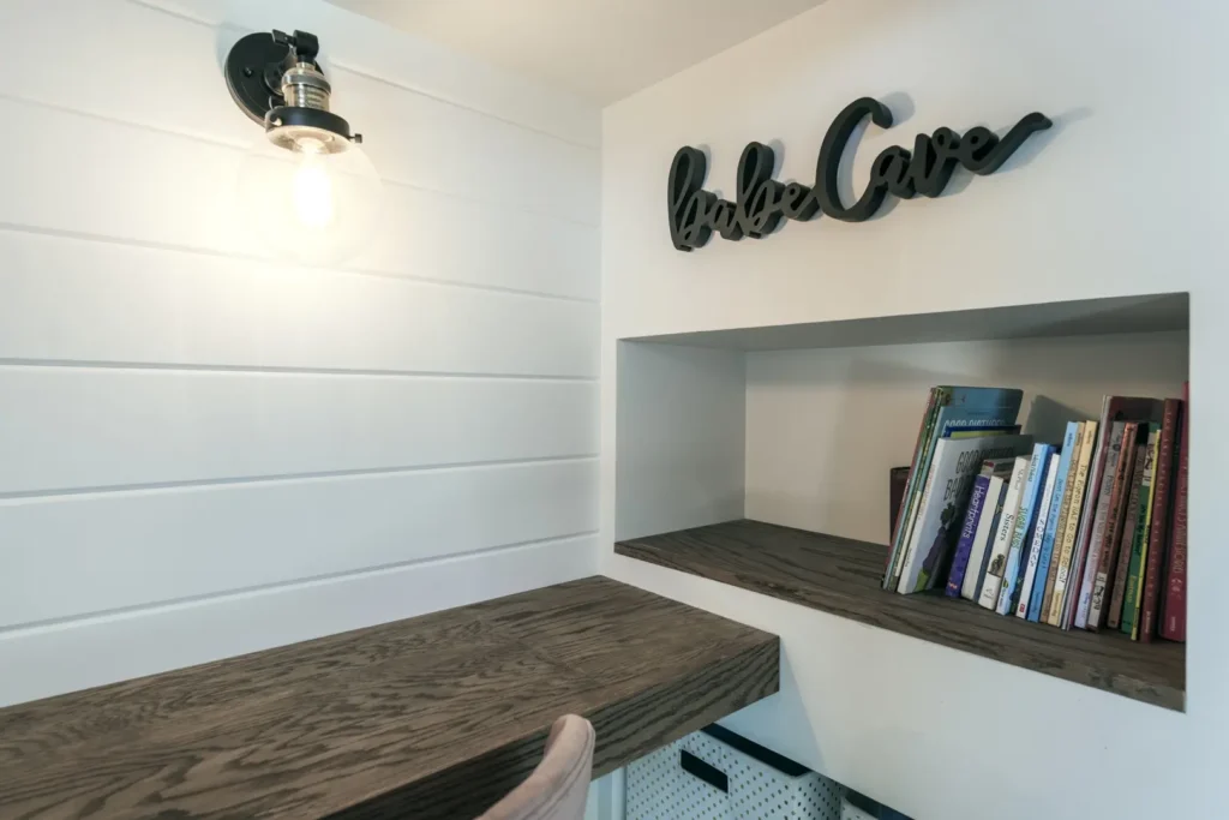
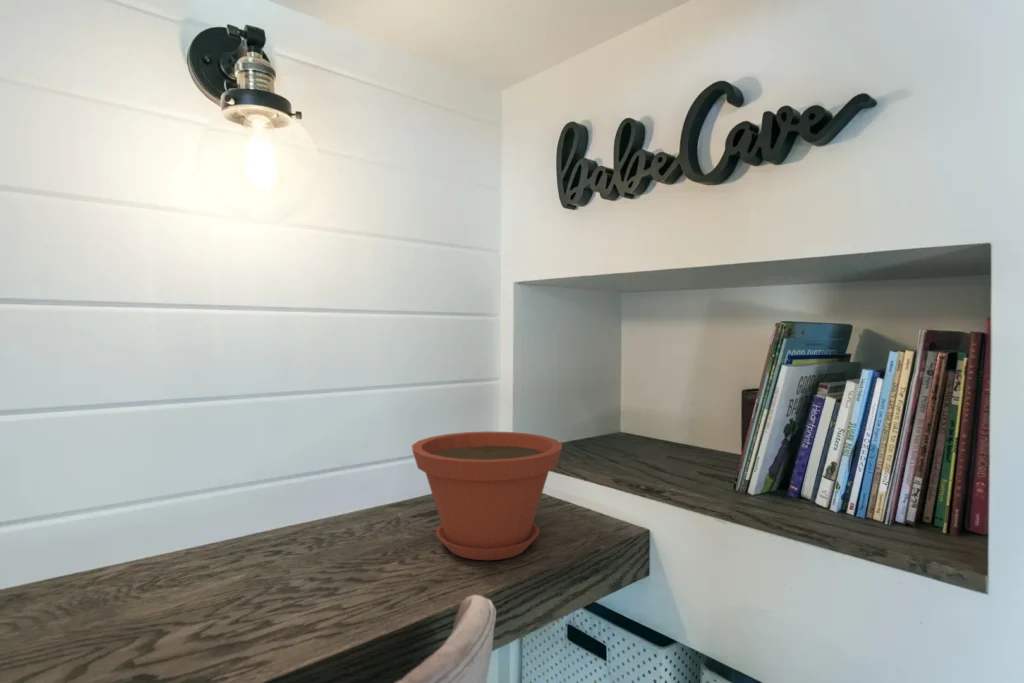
+ plant pot (487, 494)
